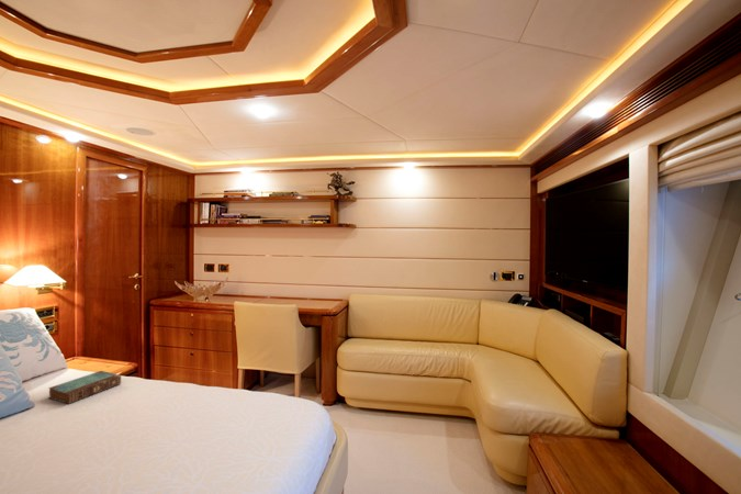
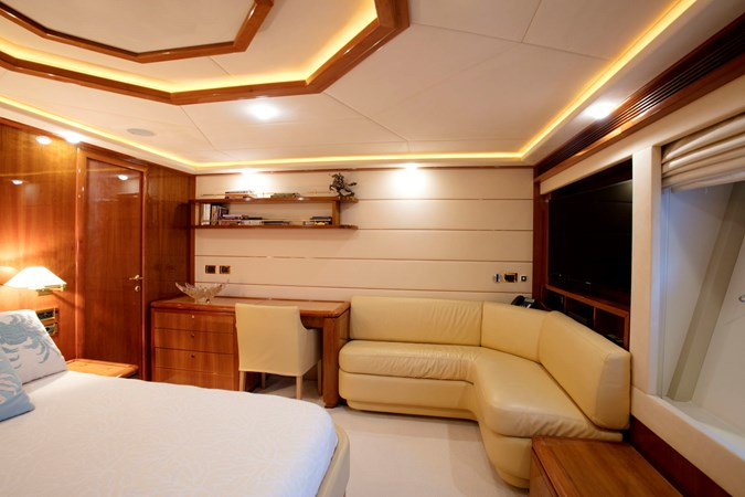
- book (86, 385)
